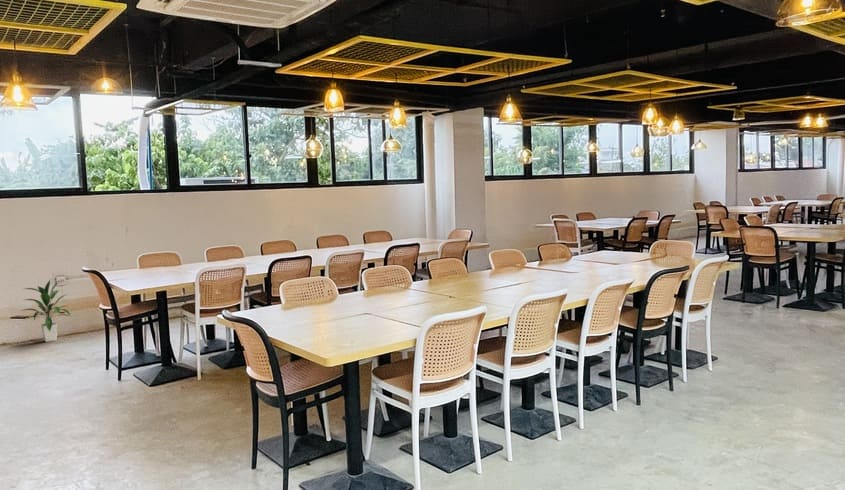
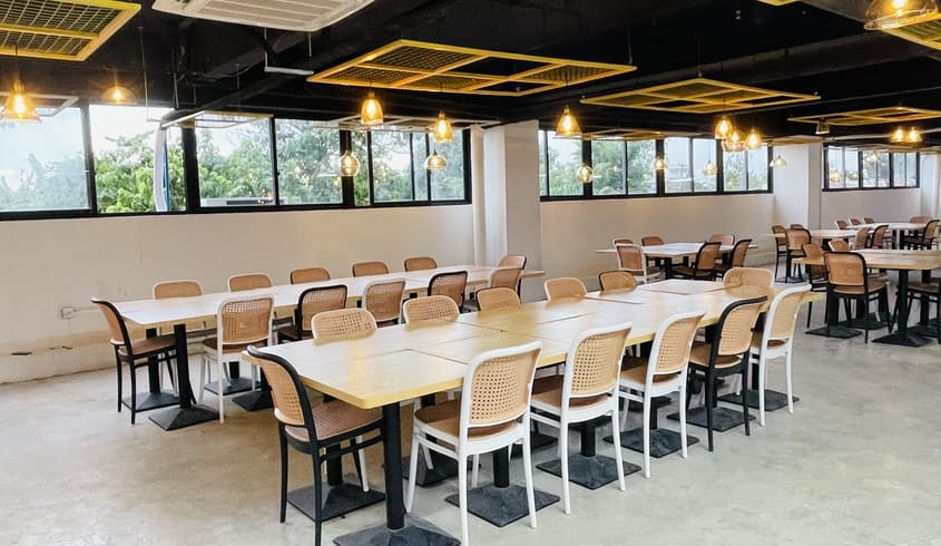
- indoor plant (46, 310)
